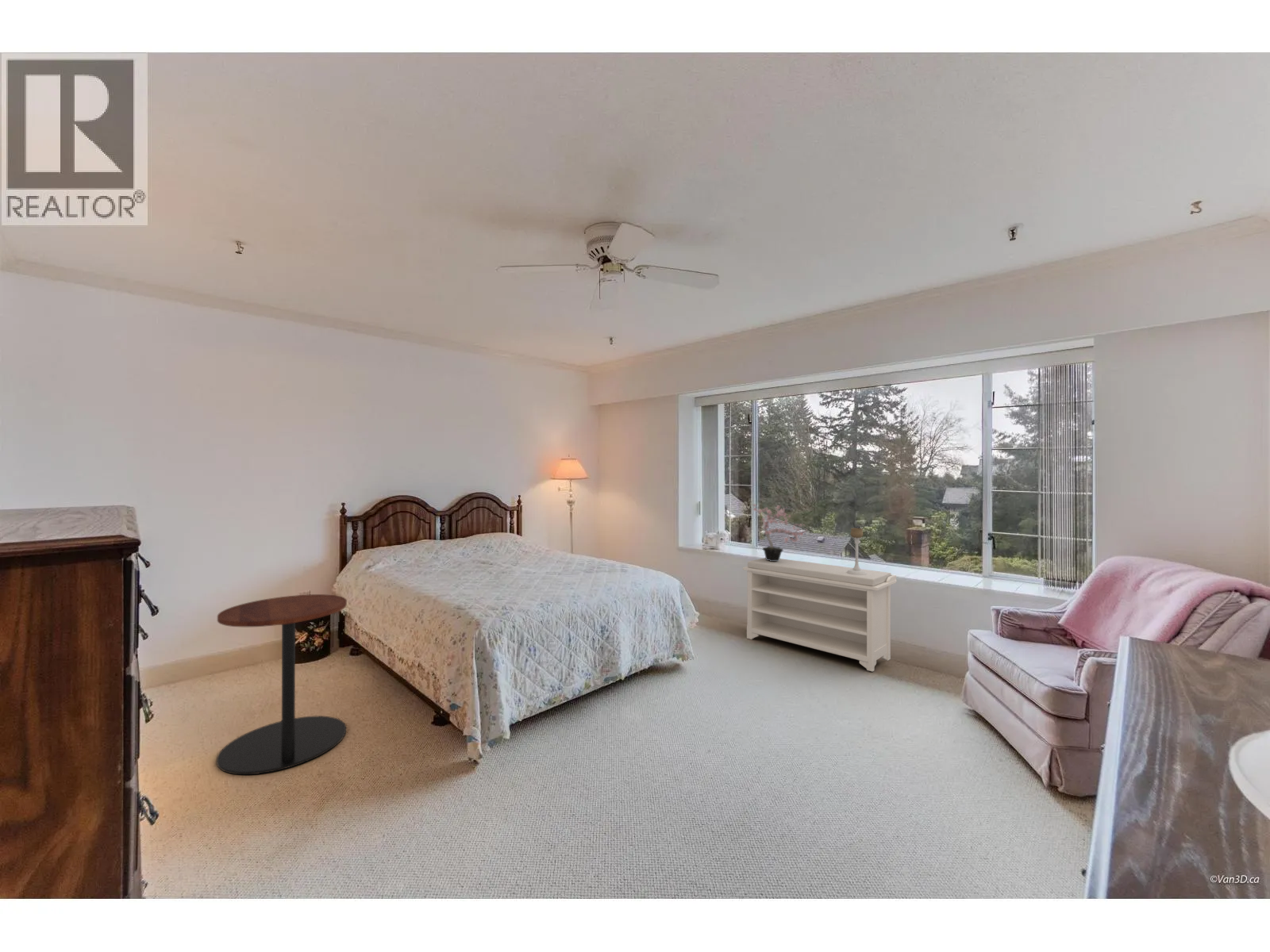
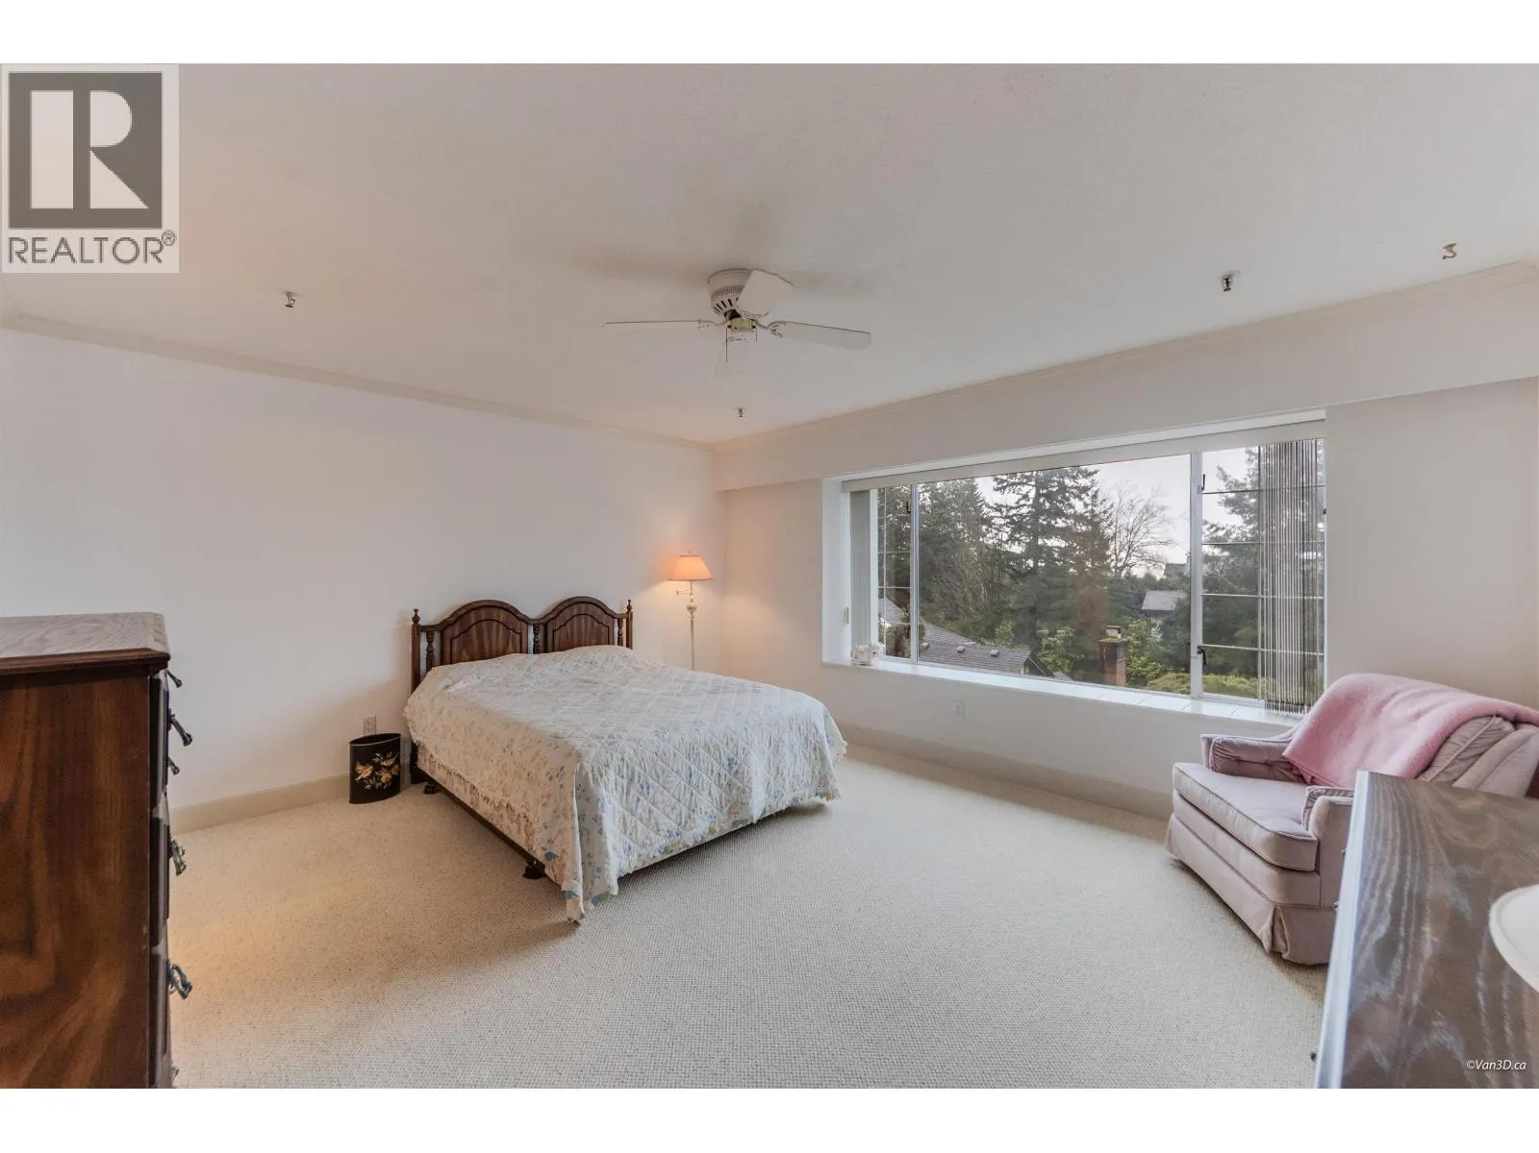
- candle holder (856, 550)
- side table (285, 674)
- potted plant (780, 532)
- bench (814, 607)
